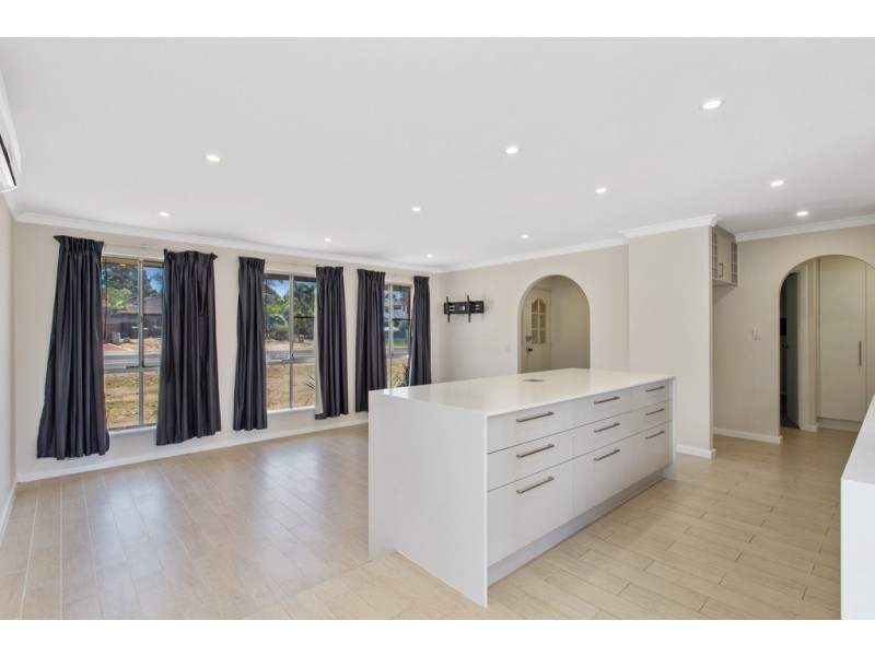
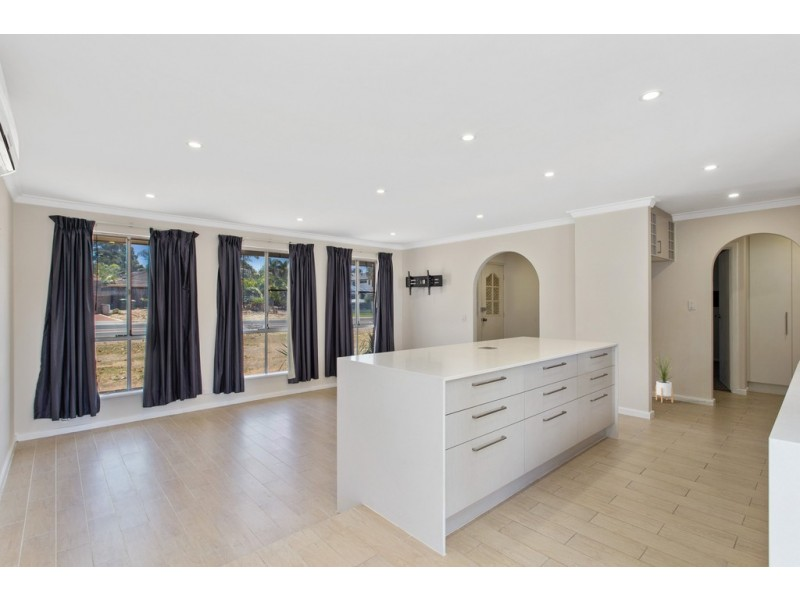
+ house plant (664, 376)
